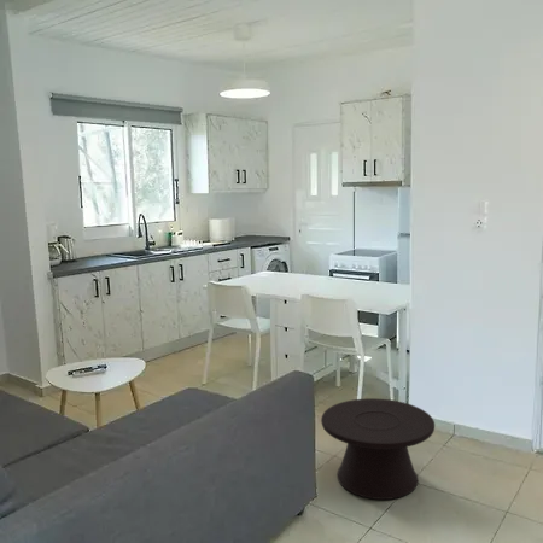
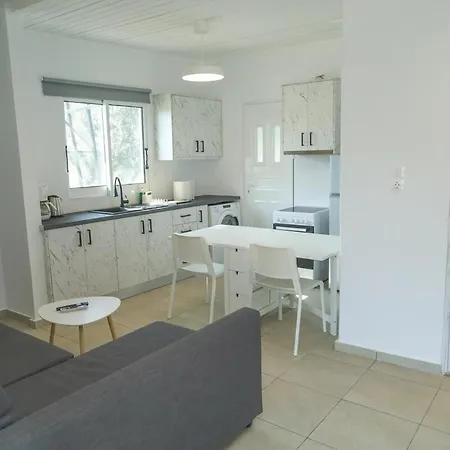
- side table (376, 448)
